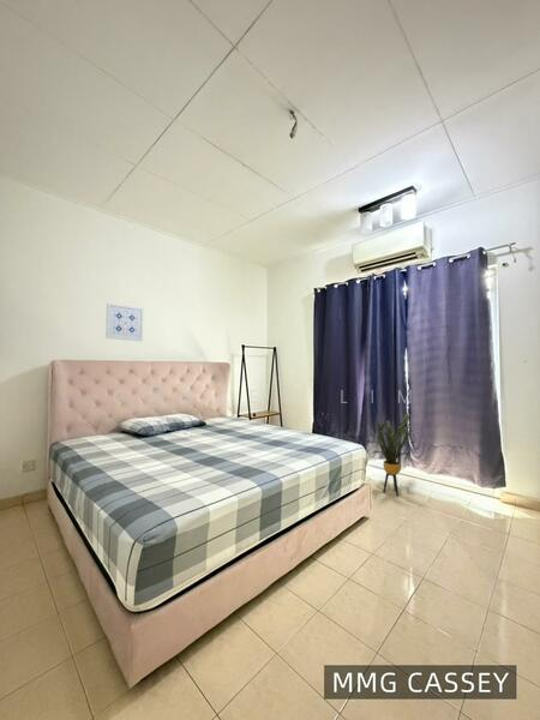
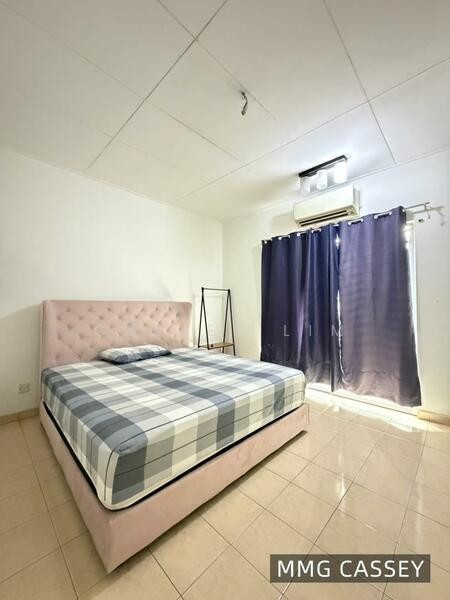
- house plant (396, 454)
- wall art (125, 323)
